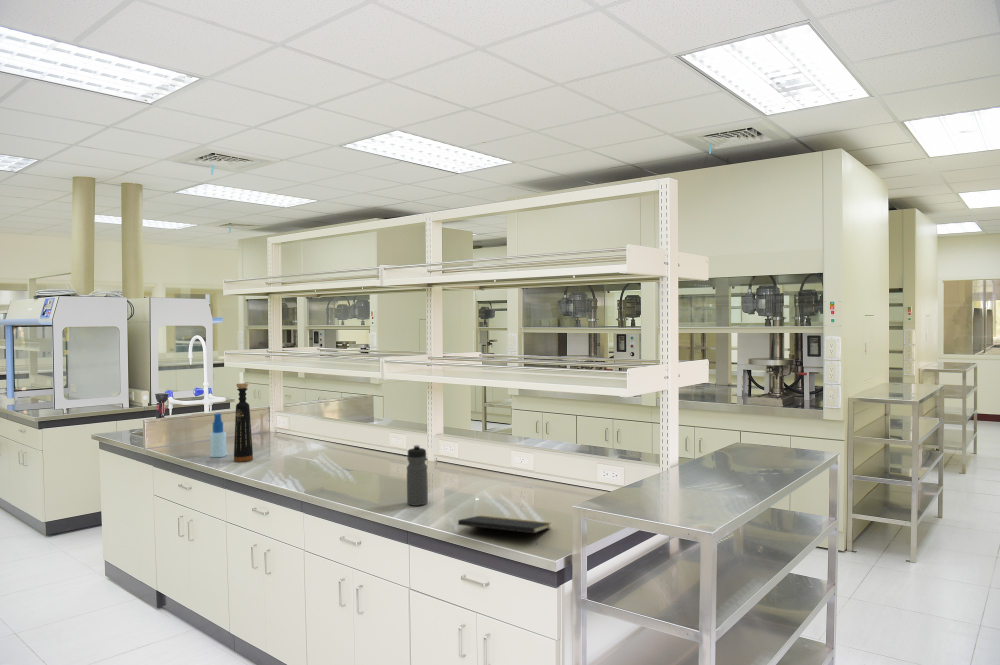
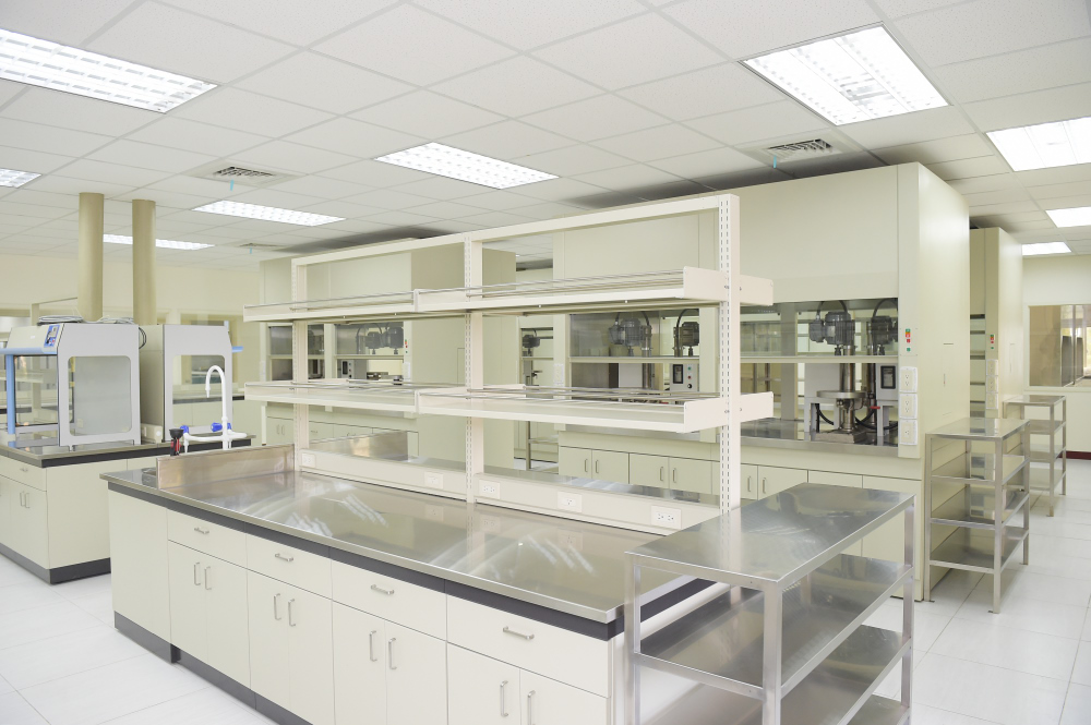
- bottle (242, 421)
- spray bottle (218, 434)
- notepad (505, 523)
- water bottle (417, 474)
